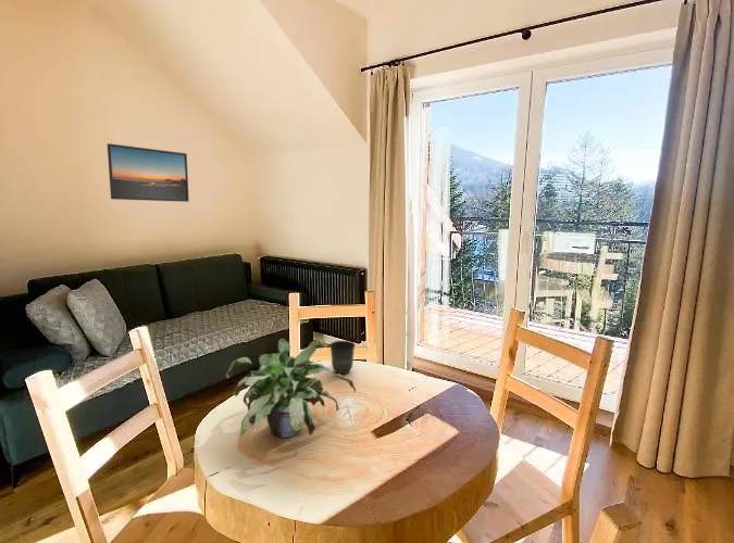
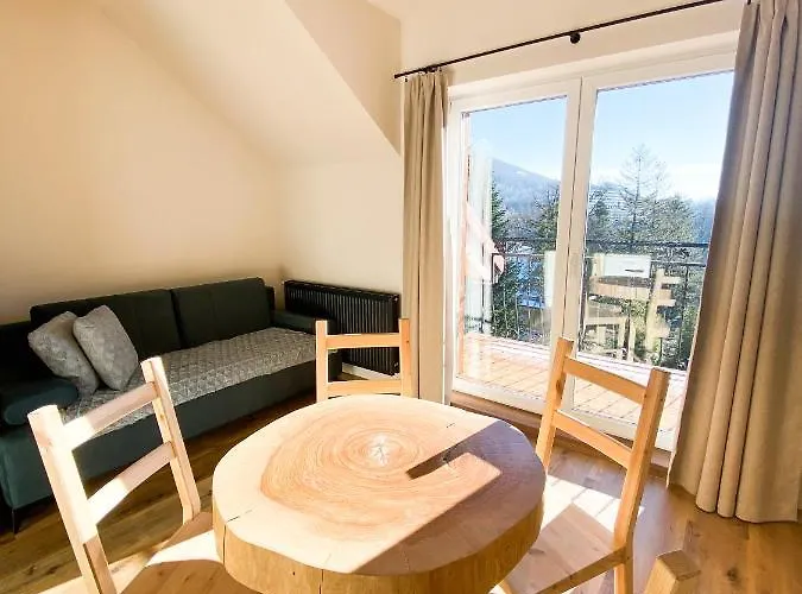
- potted plant (288, 387)
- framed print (150, 175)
- mug (341, 355)
